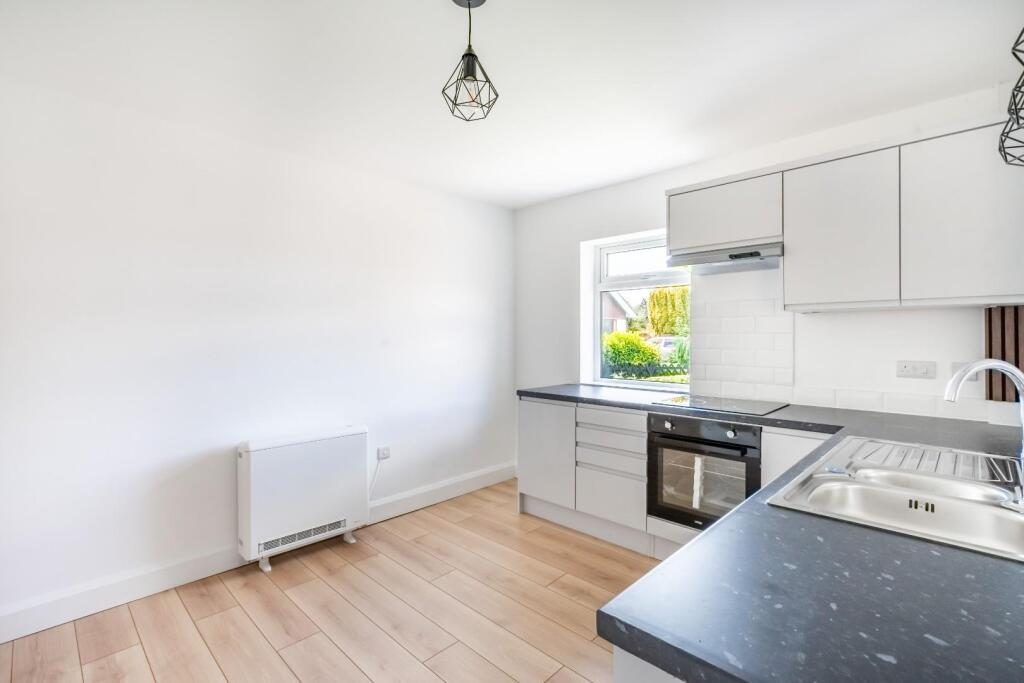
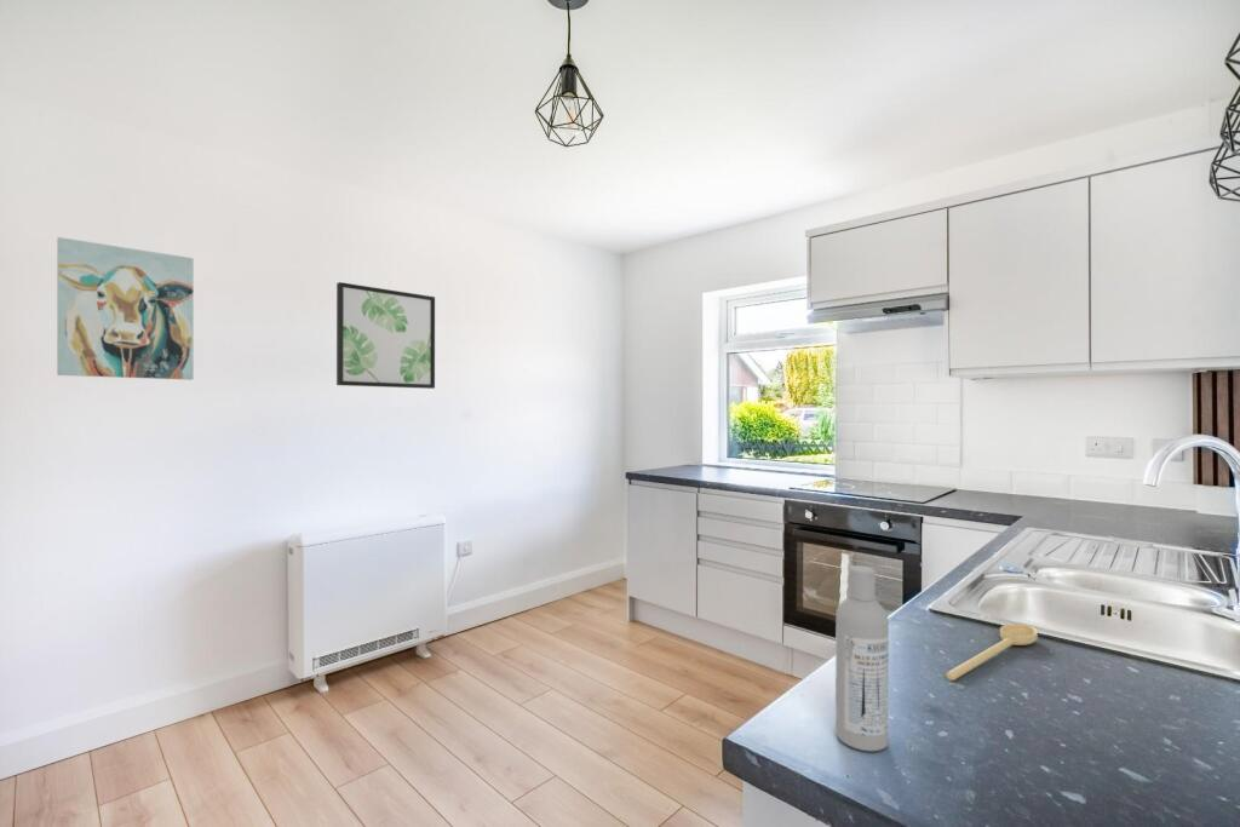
+ spoon (992, 650)
+ bottle (861, 653)
+ wall art (128, 312)
+ wall art (388, 338)
